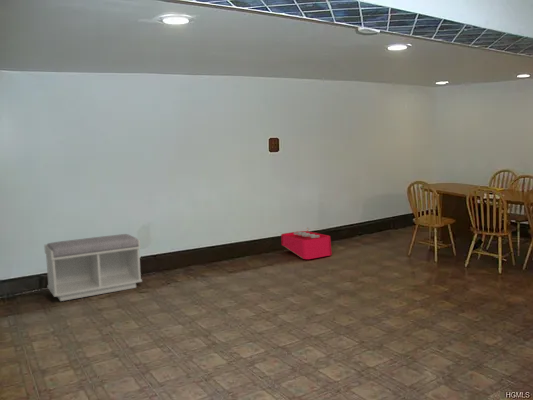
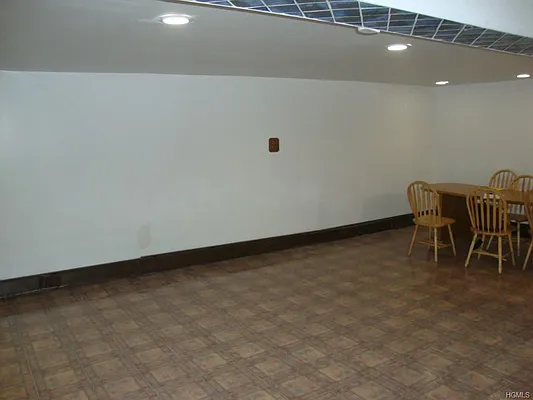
- storage bin (307, 242)
- bench (94, 264)
